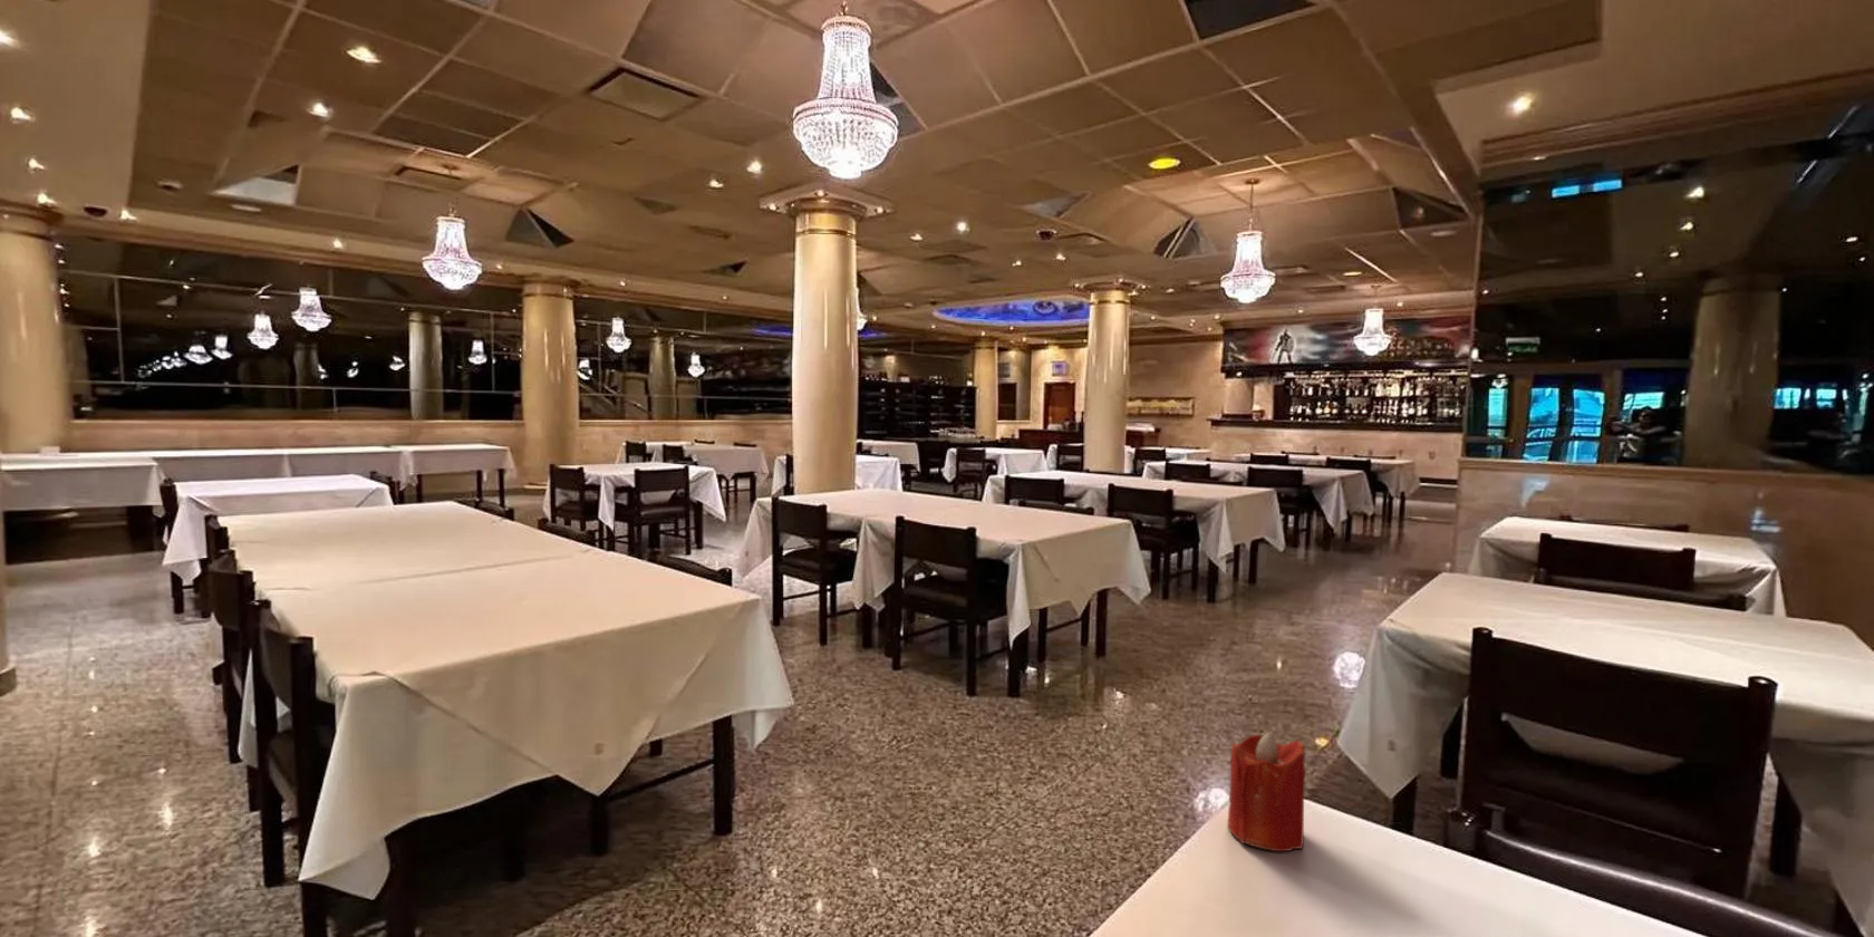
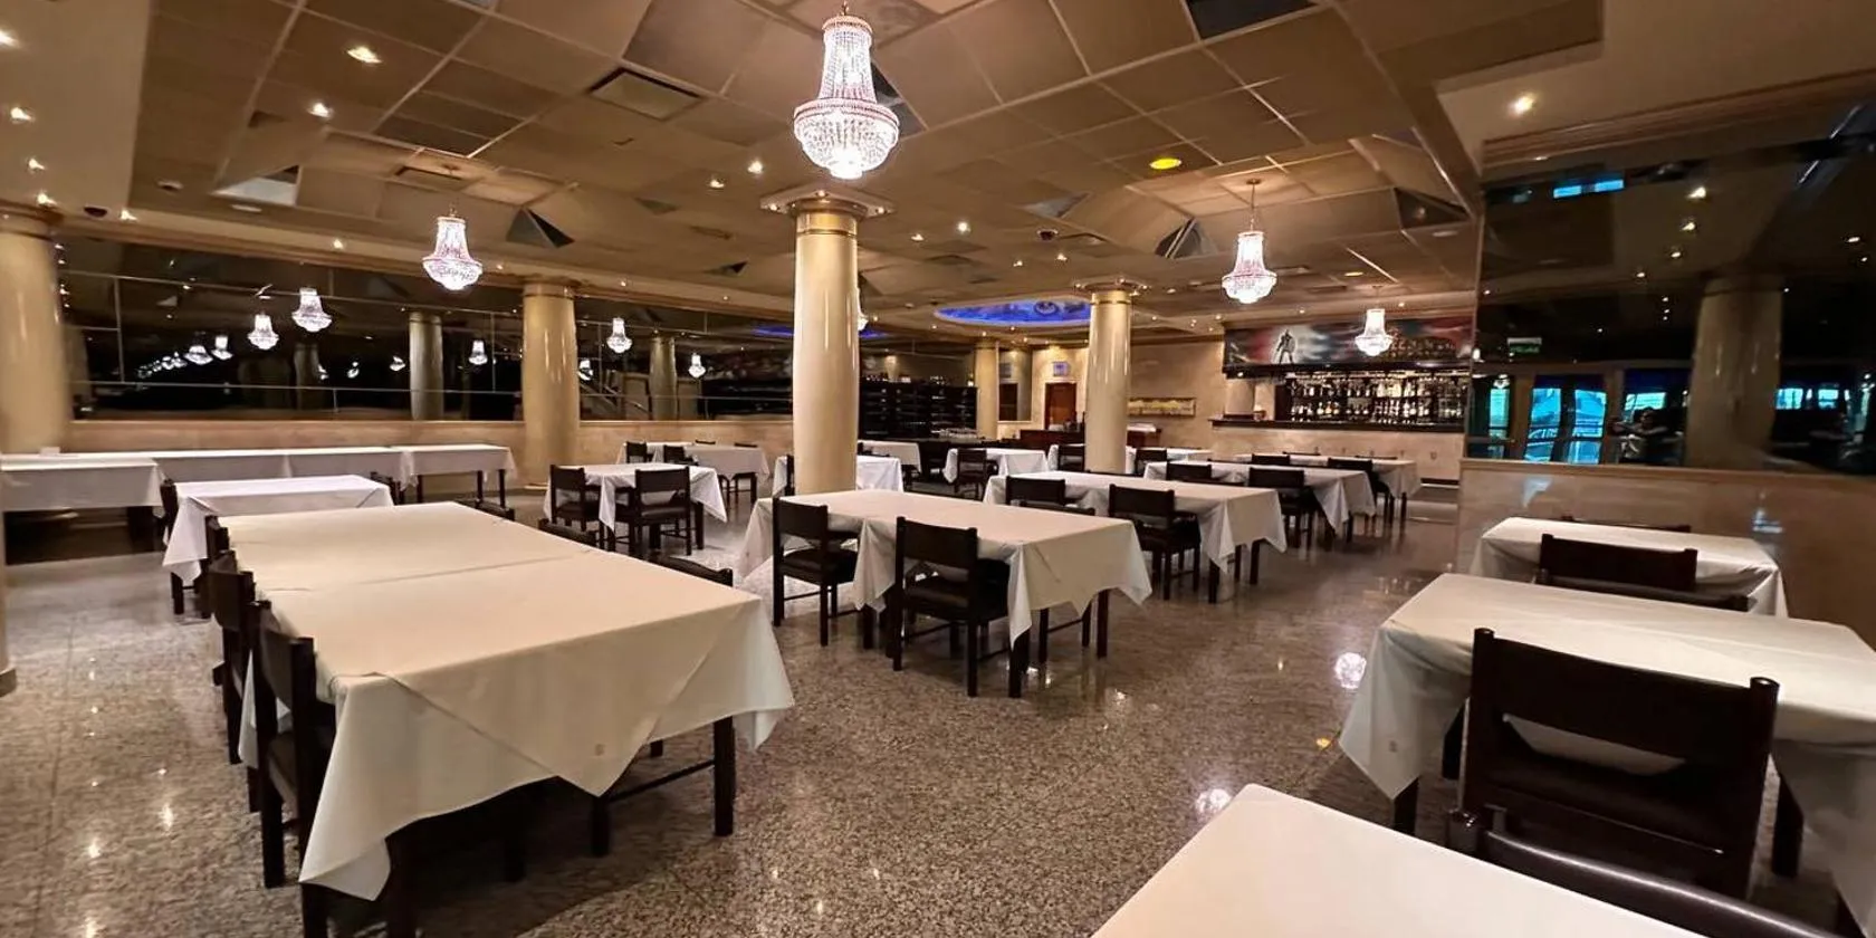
- candle (1267, 782)
